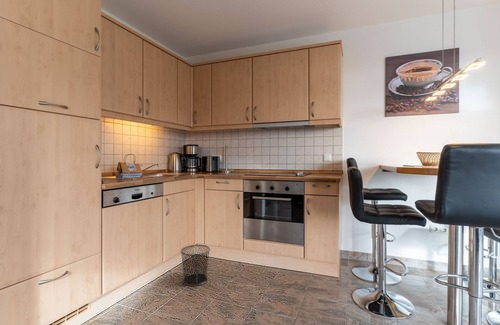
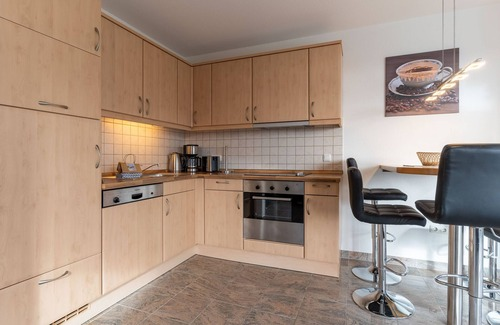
- waste bin (195, 264)
